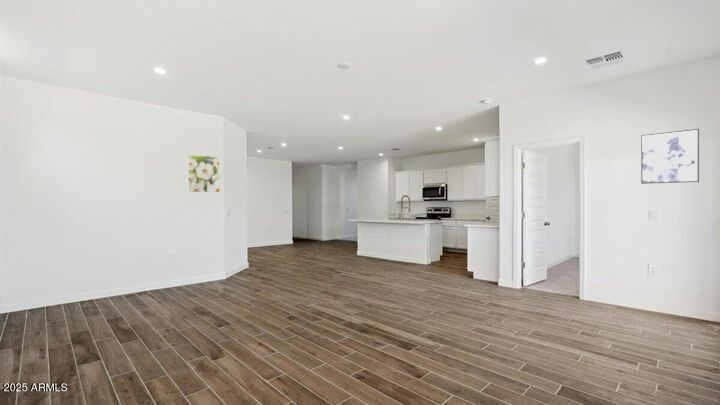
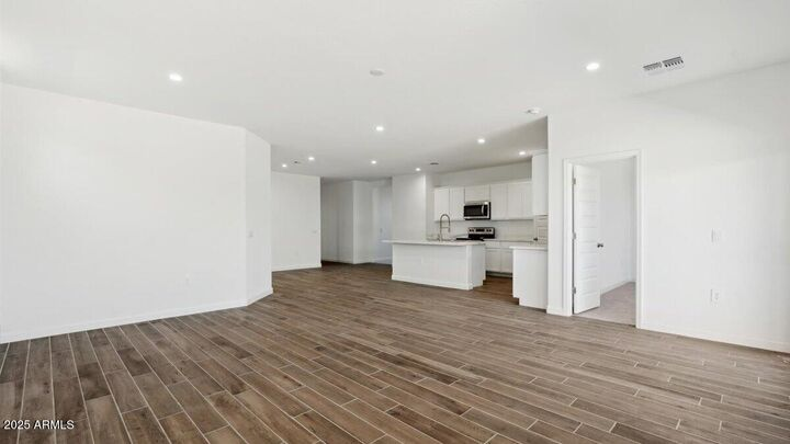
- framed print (204, 174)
- wall art (668, 157)
